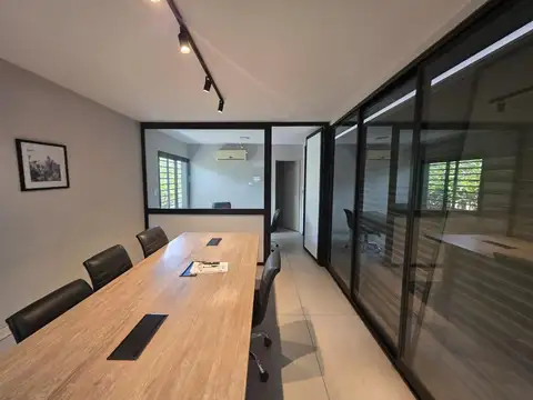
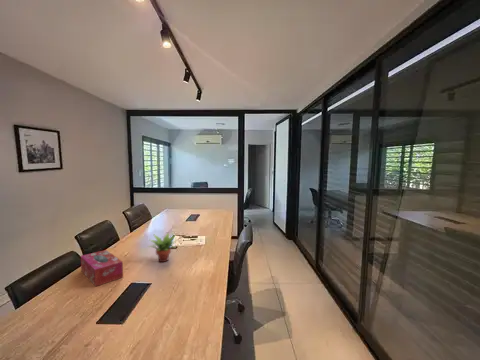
+ succulent plant (164, 247)
+ tissue box (101, 266)
